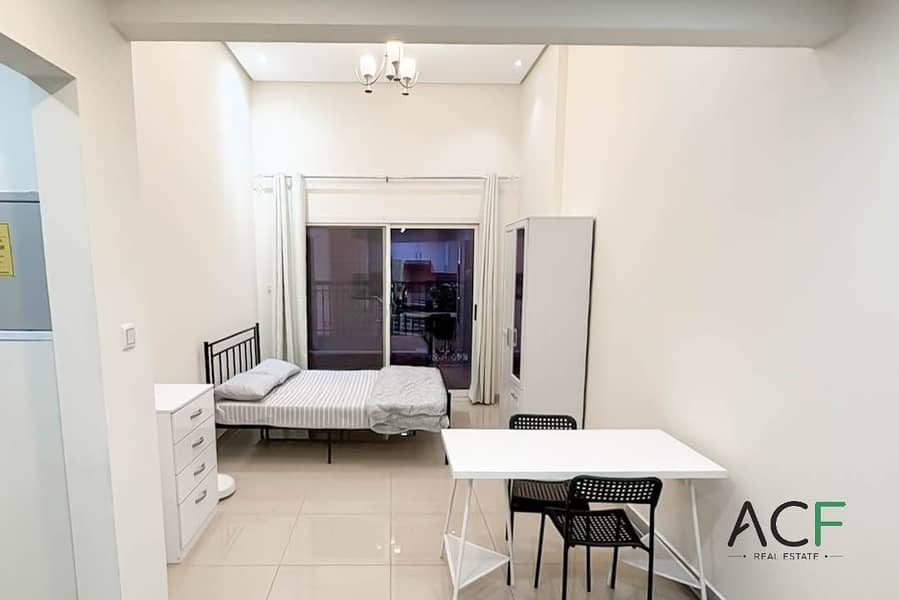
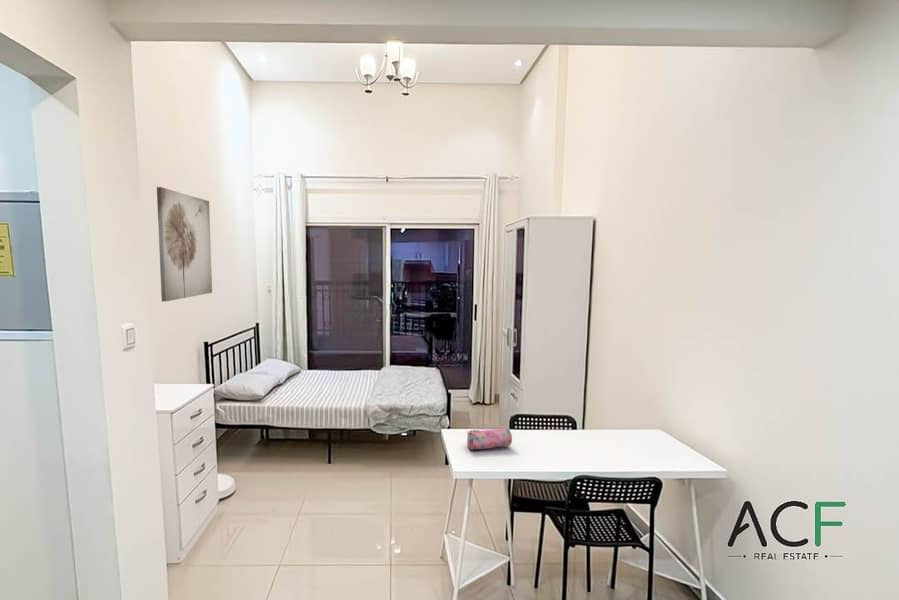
+ pencil case (488, 438)
+ wall art (187, 246)
